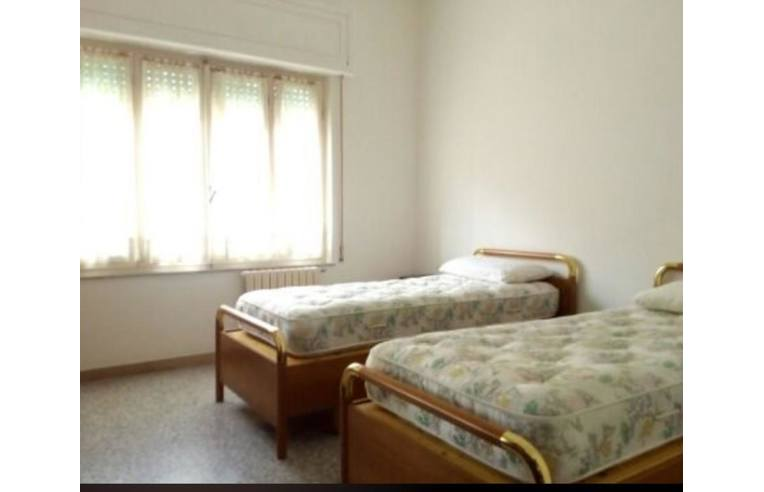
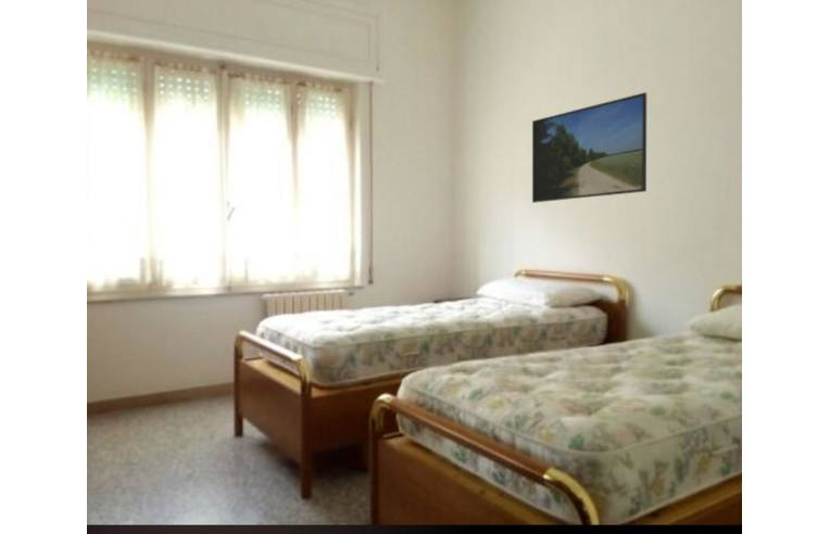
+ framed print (583, 152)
